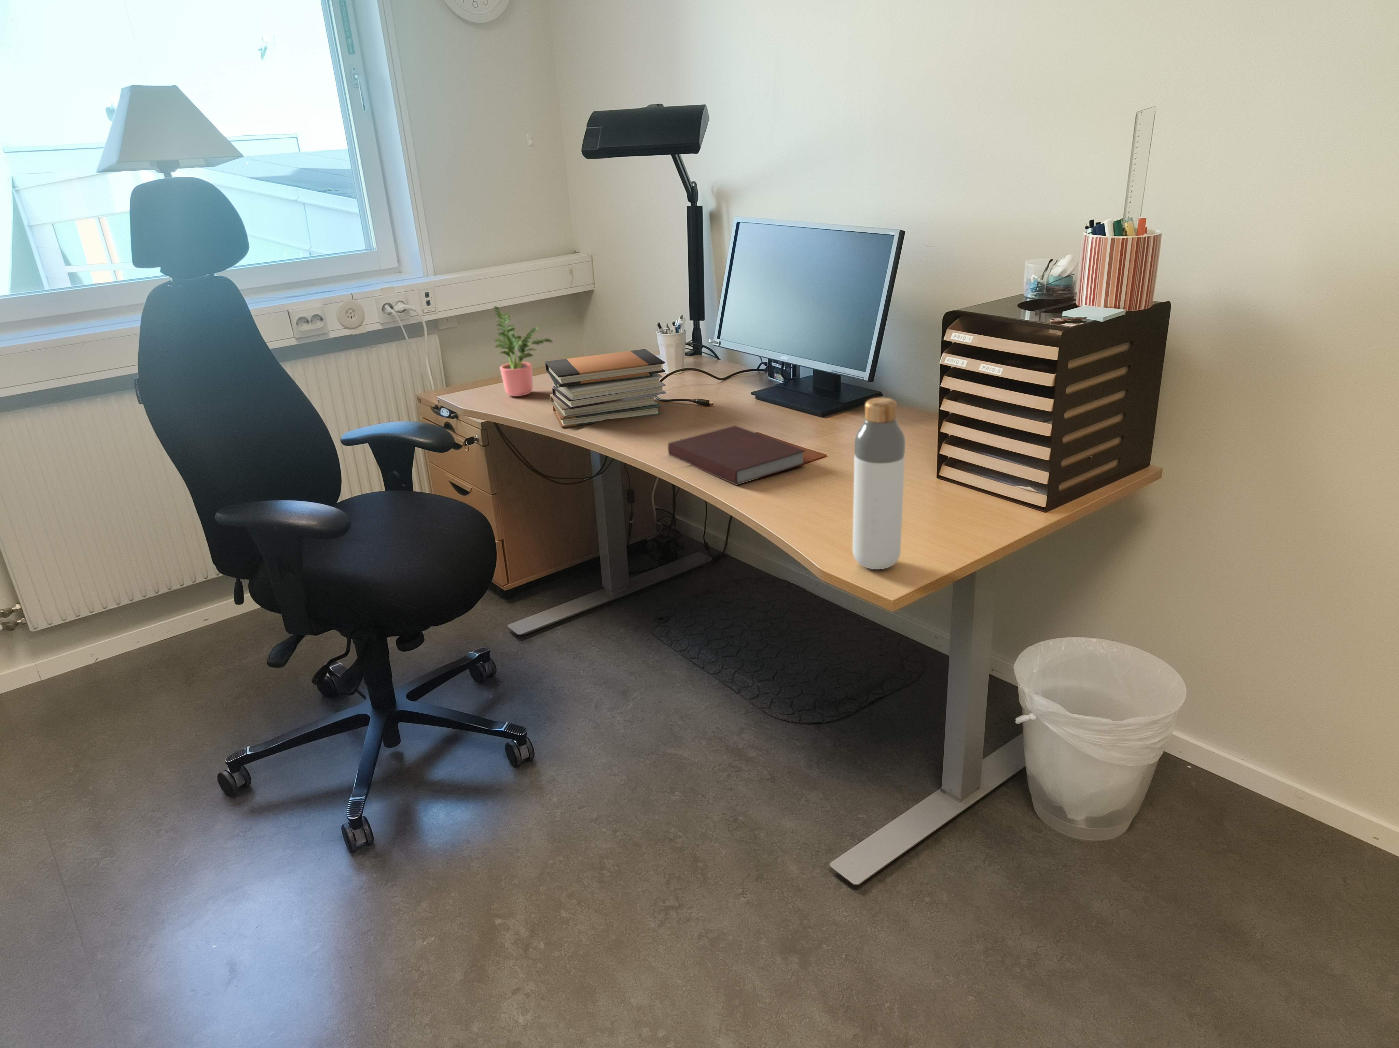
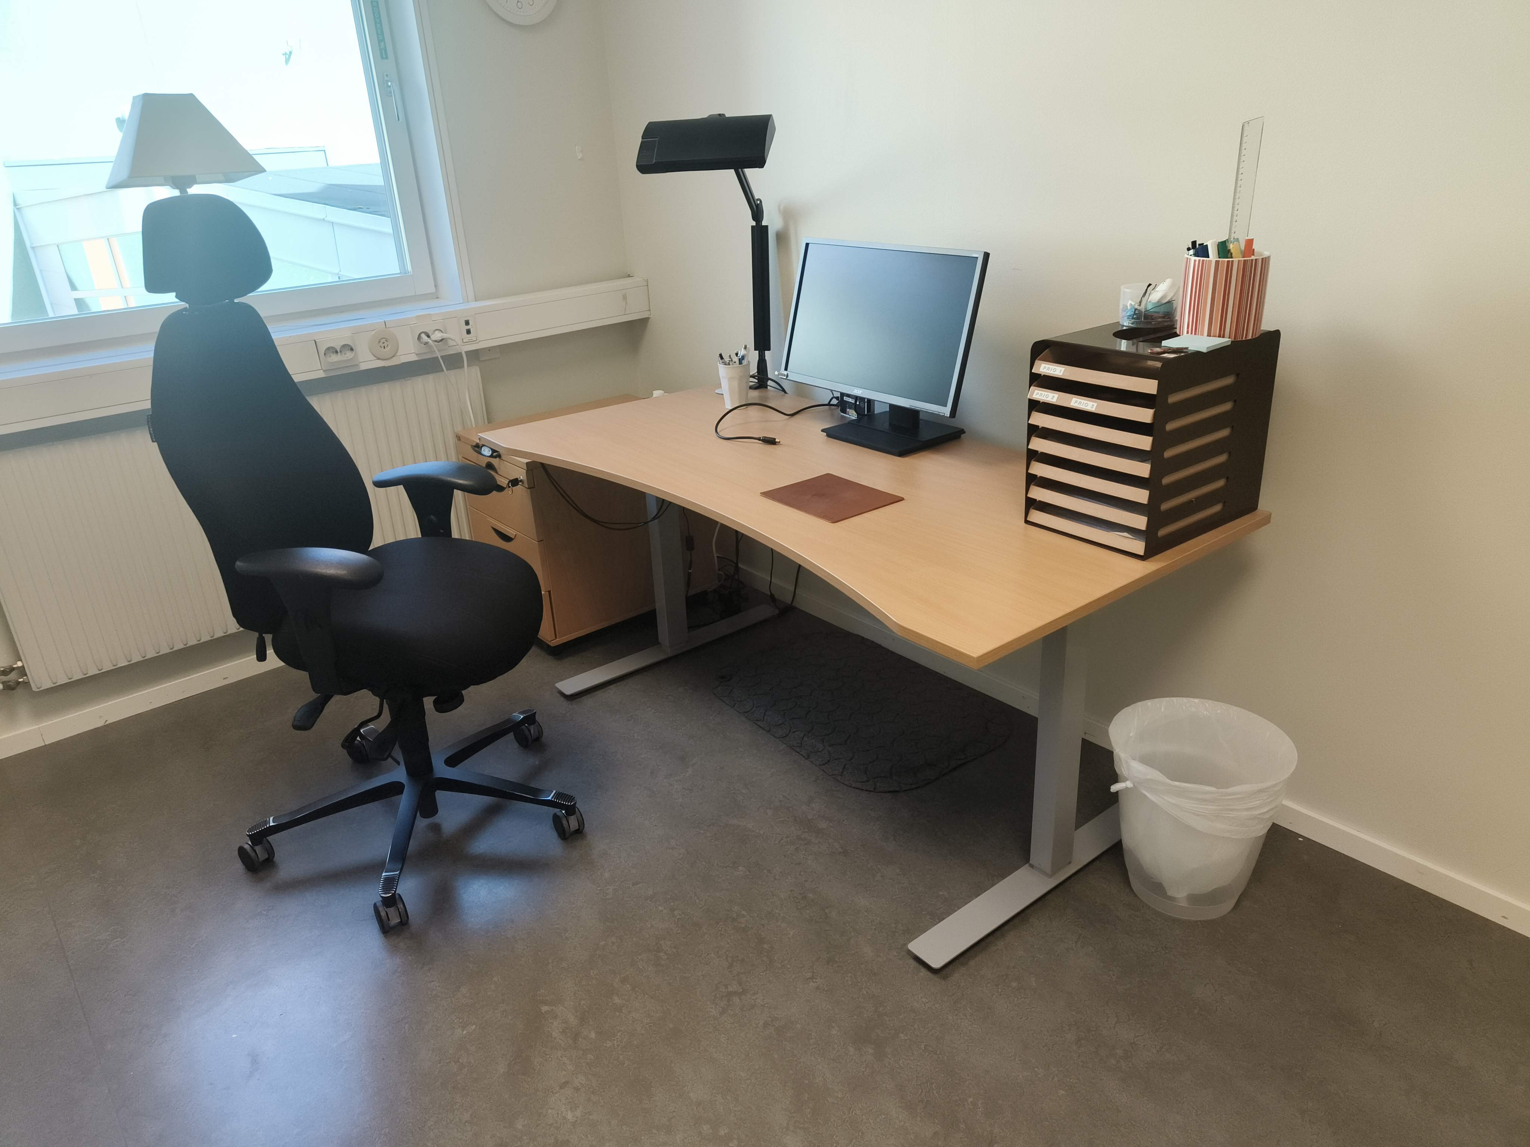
- bottle (878, 484)
- potted plant (528, 350)
- book stack (606, 387)
- notebook (735, 454)
